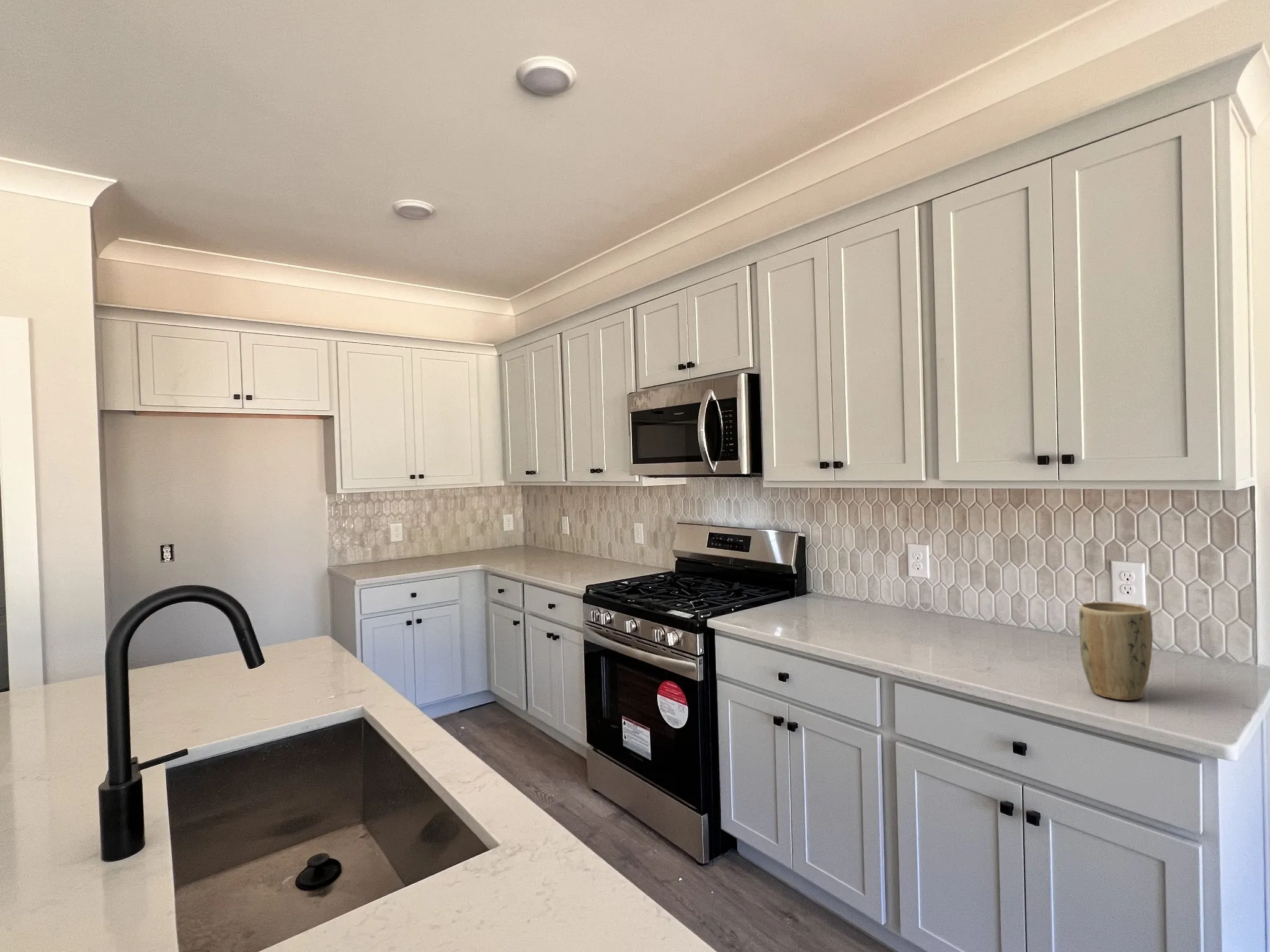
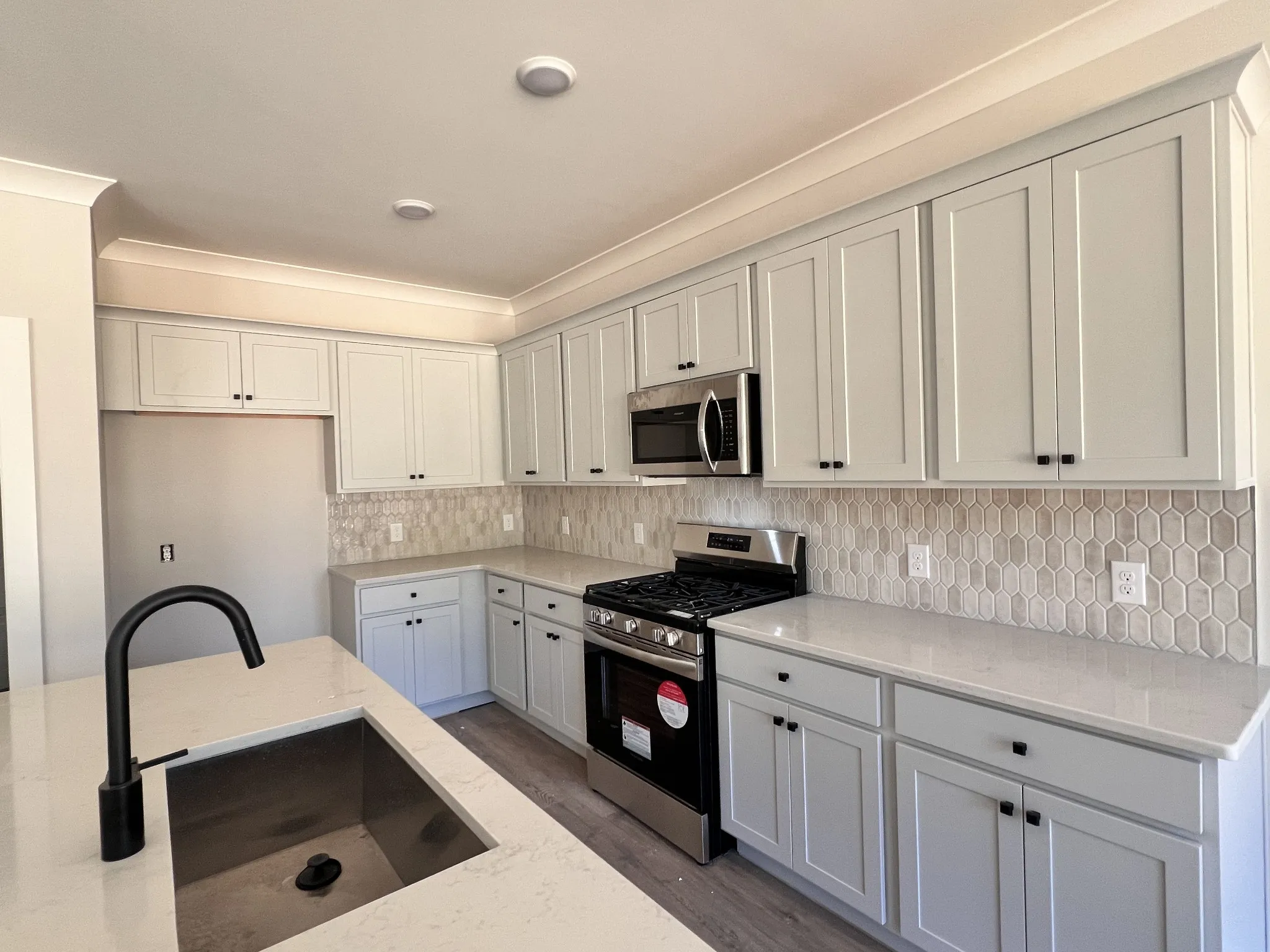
- plant pot (1115, 650)
